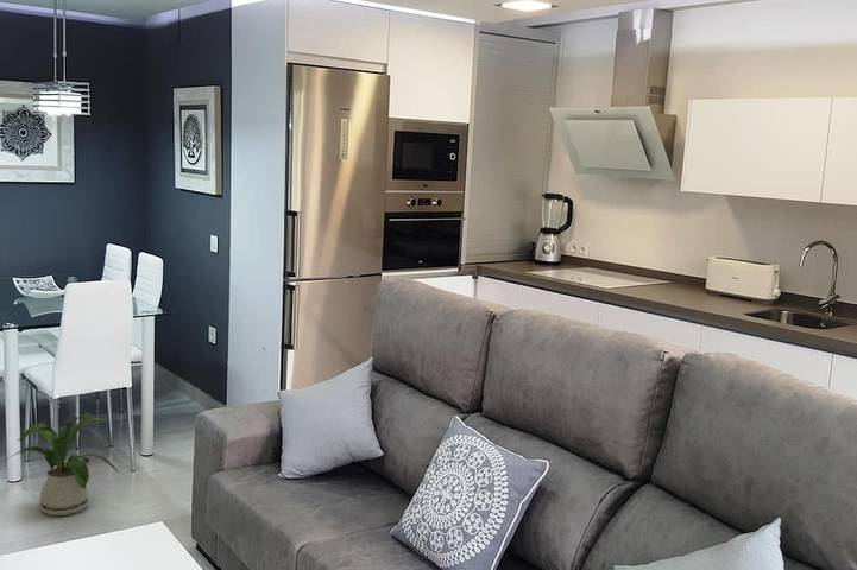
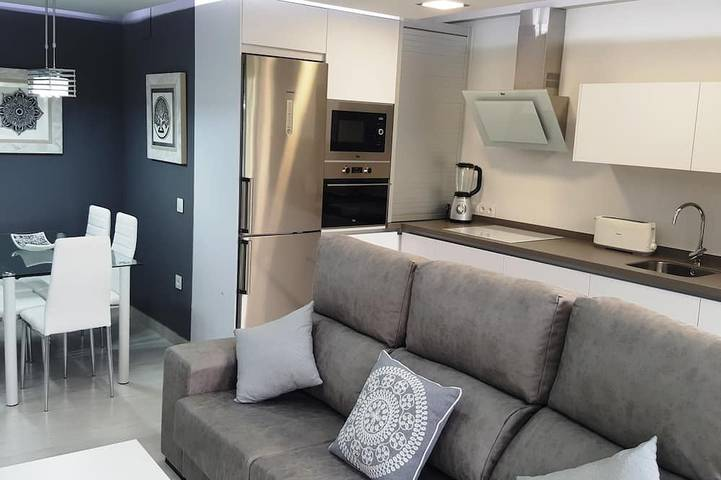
- house plant (62, 455)
